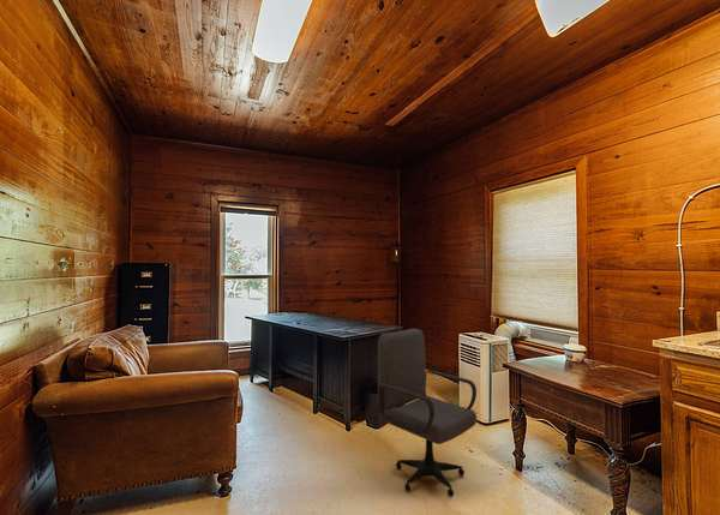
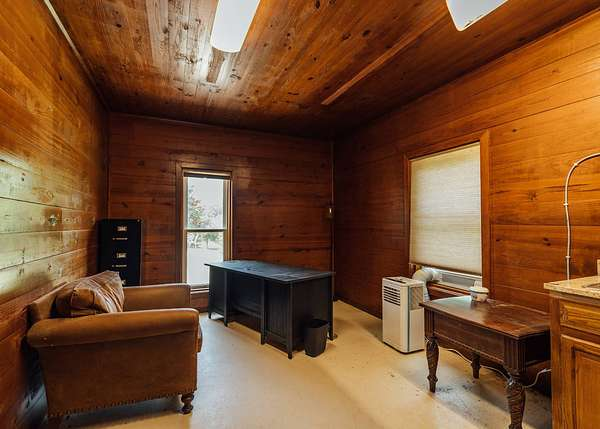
- office chair (427, 406)
